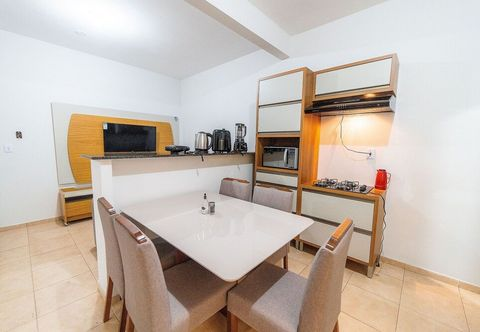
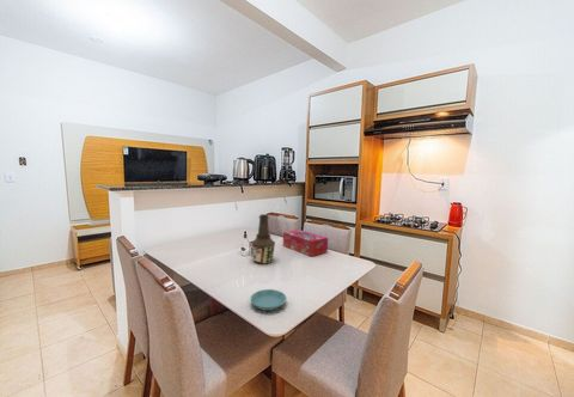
+ bottle (262, 237)
+ tissue box (304, 242)
+ saucer (268, 300)
